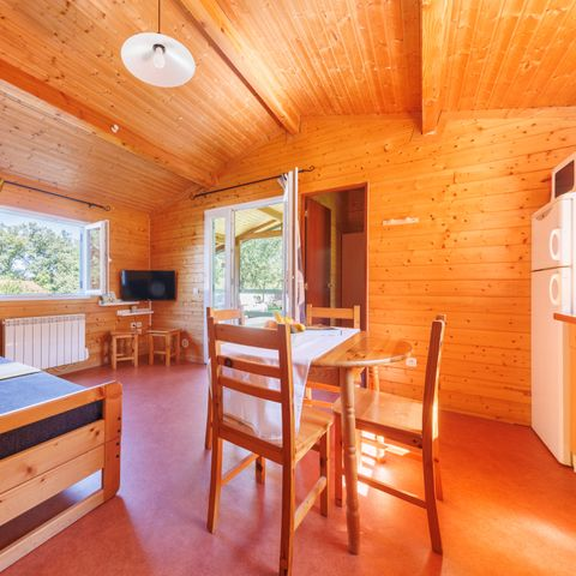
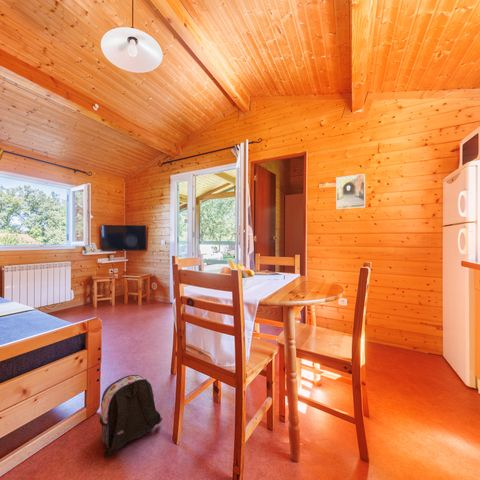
+ backpack (128, 405)
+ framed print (350, 192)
